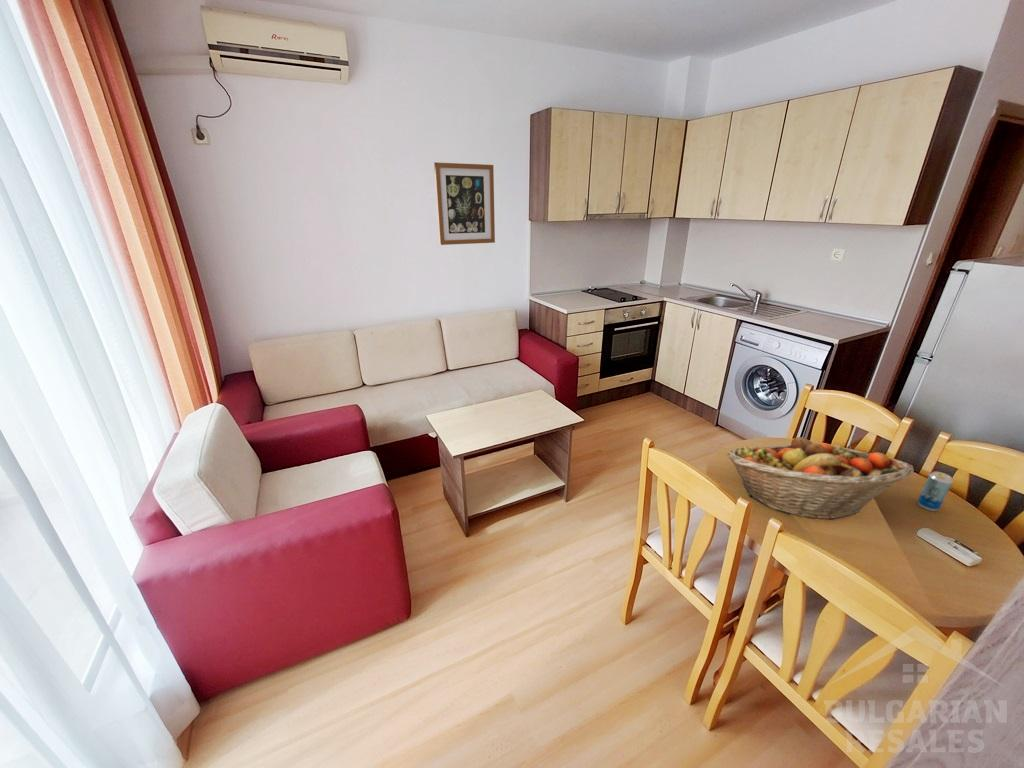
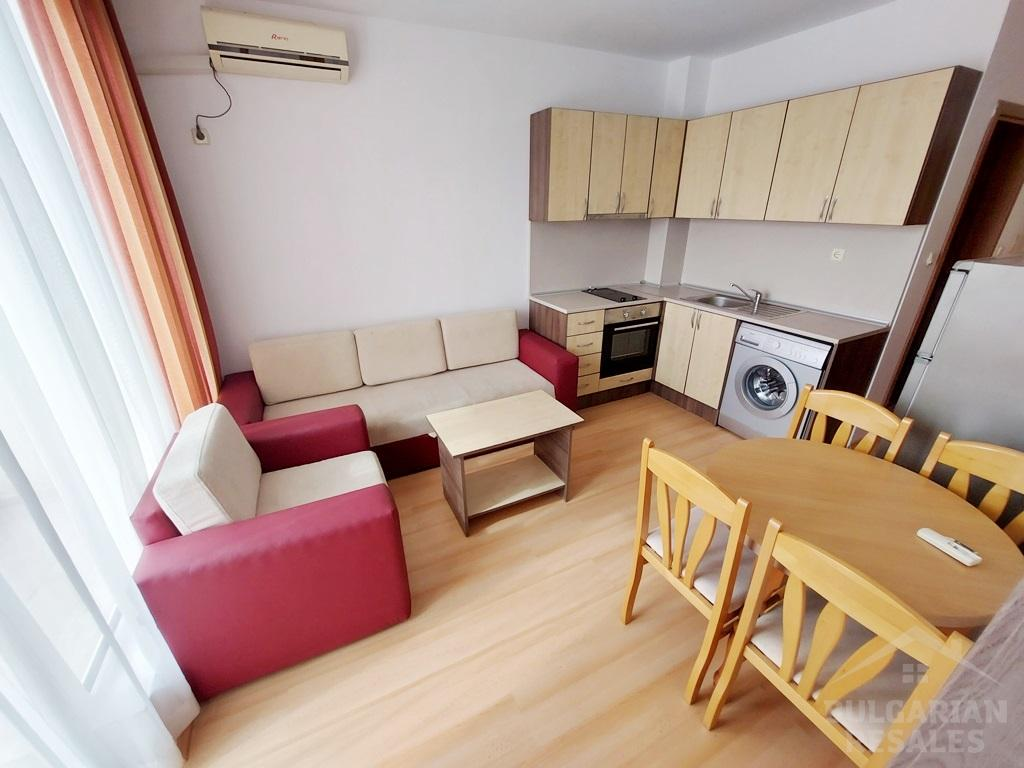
- beverage can (934, 491)
- fruit basket (810, 470)
- wall art (466, 205)
